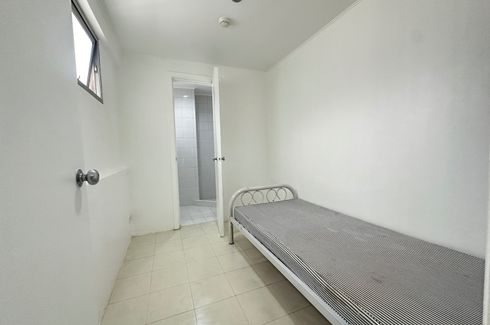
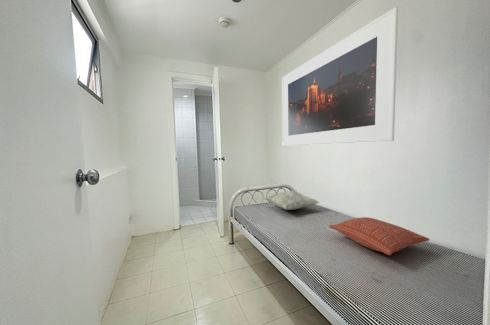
+ decorative pillow (290, 200)
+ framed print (321, 99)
+ pillow (374, 232)
